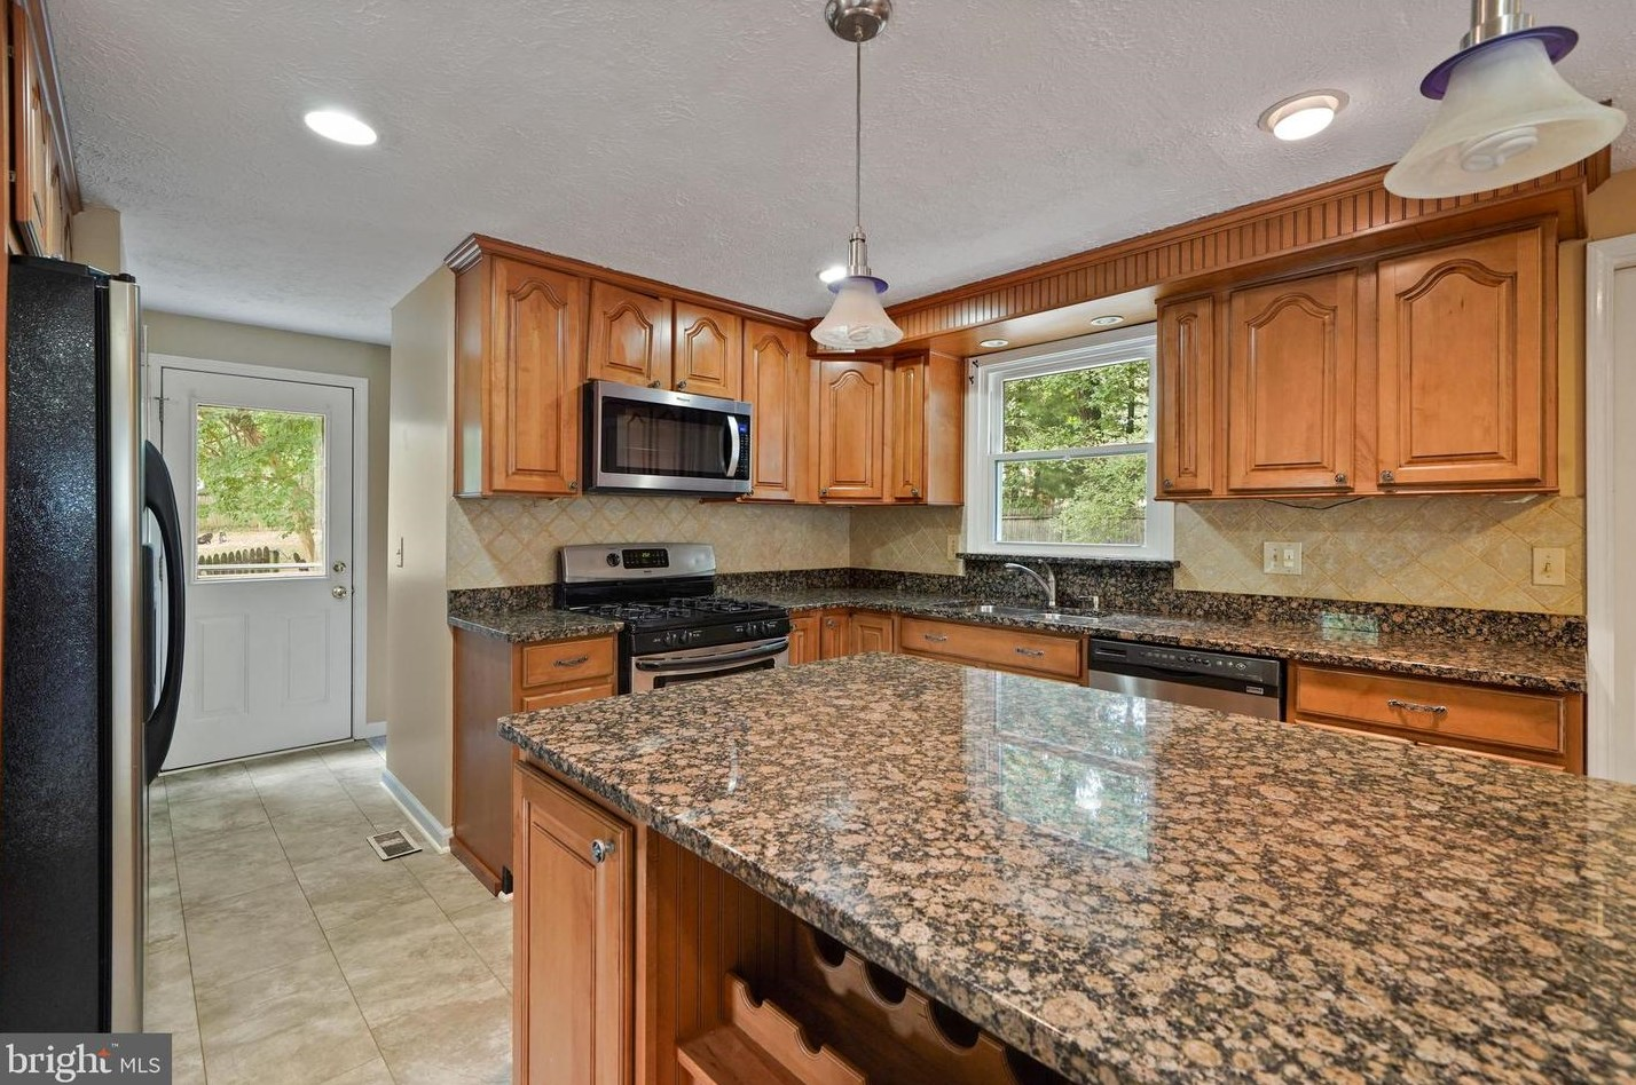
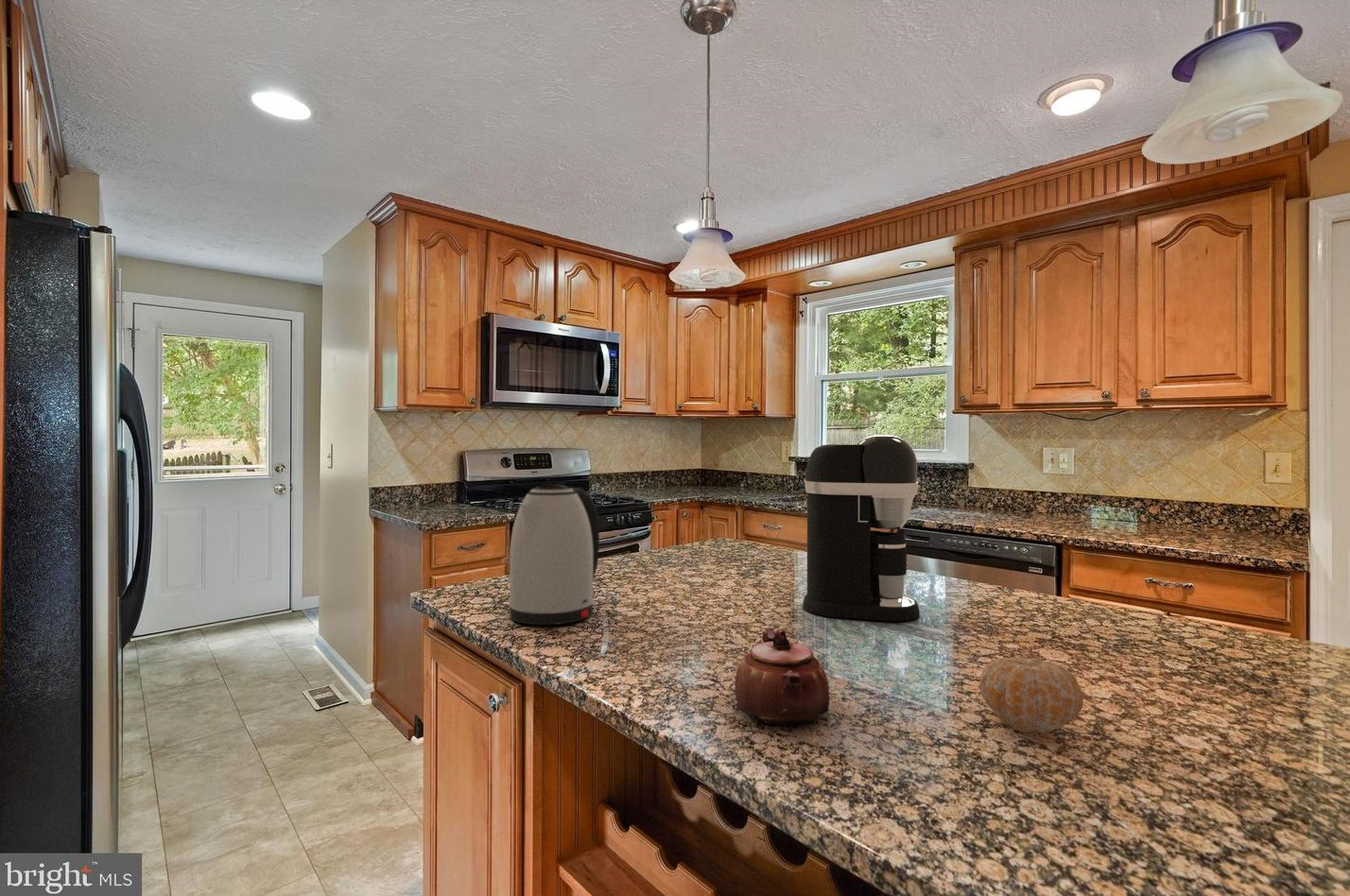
+ teapot (781, 667)
+ kettle (562, 546)
+ coffee maker (859, 523)
+ fruit (1029, 693)
